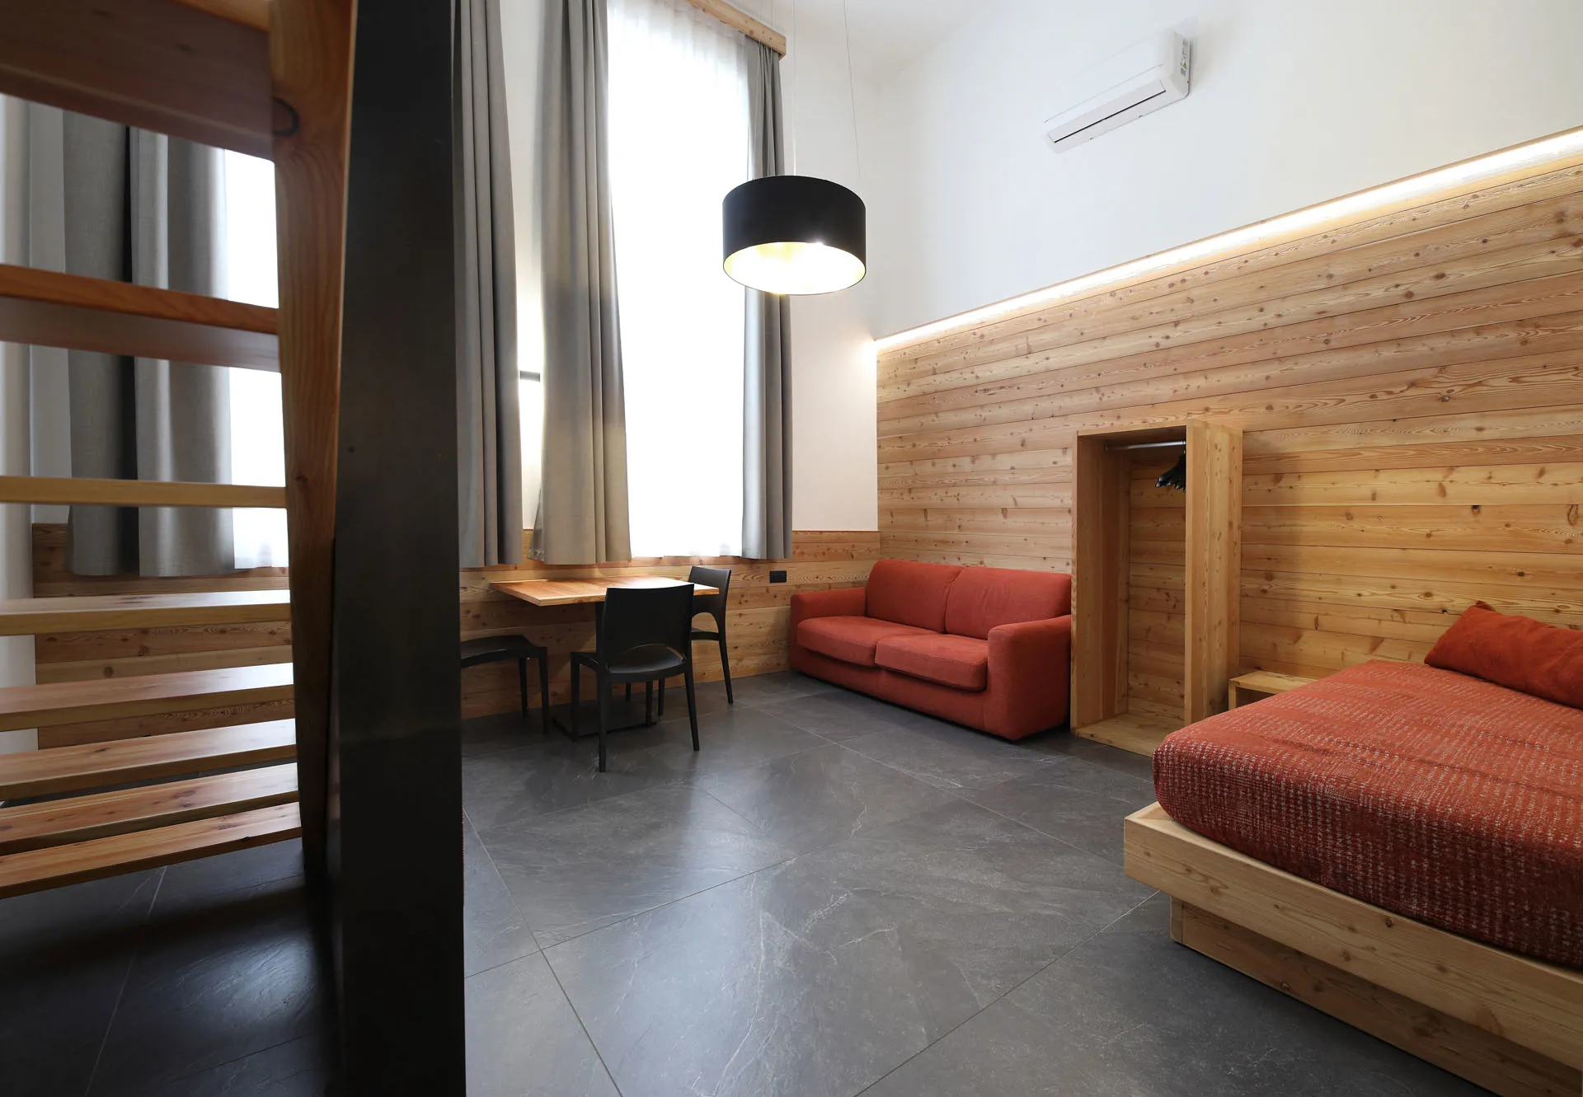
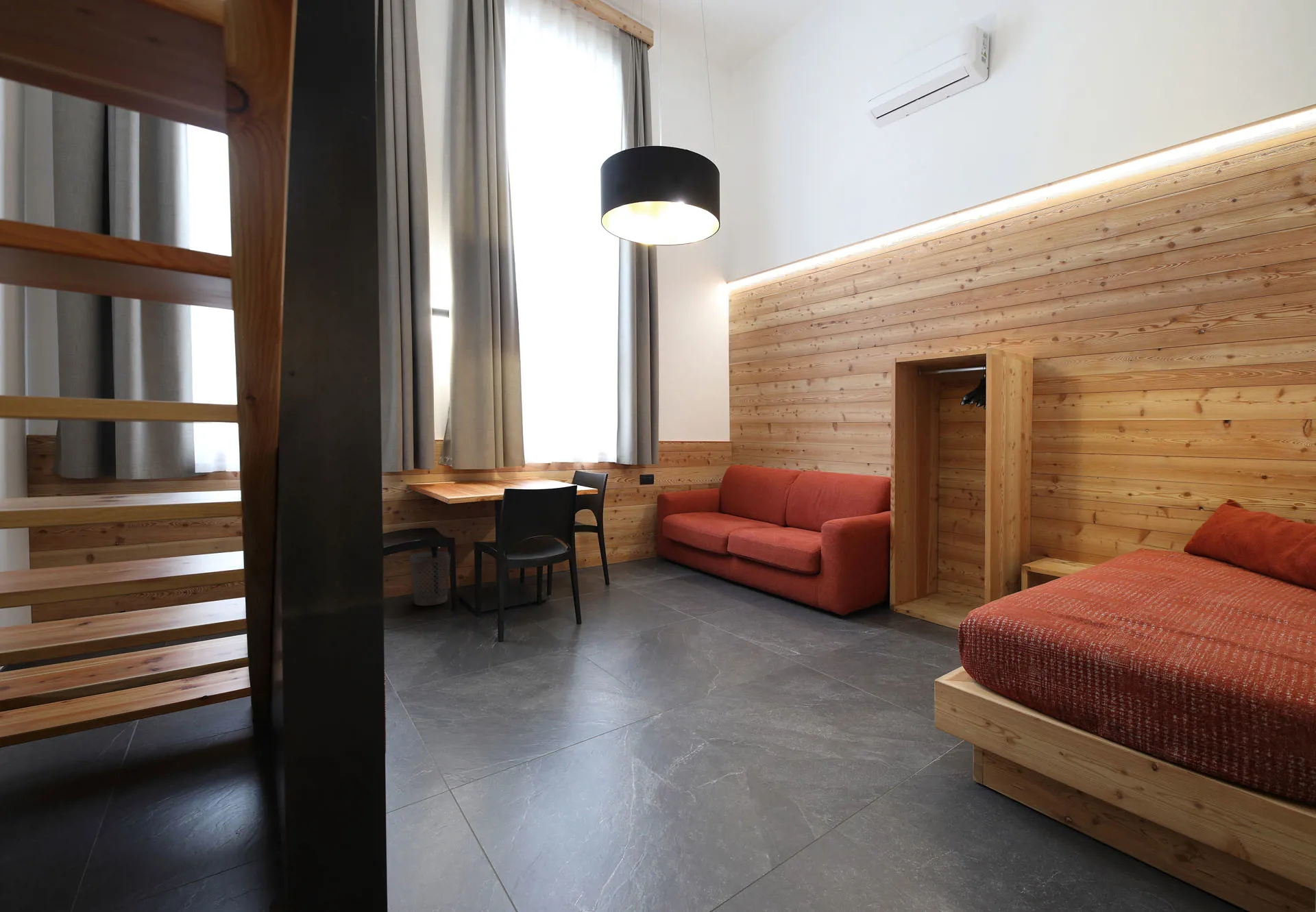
+ wastebasket (430, 578)
